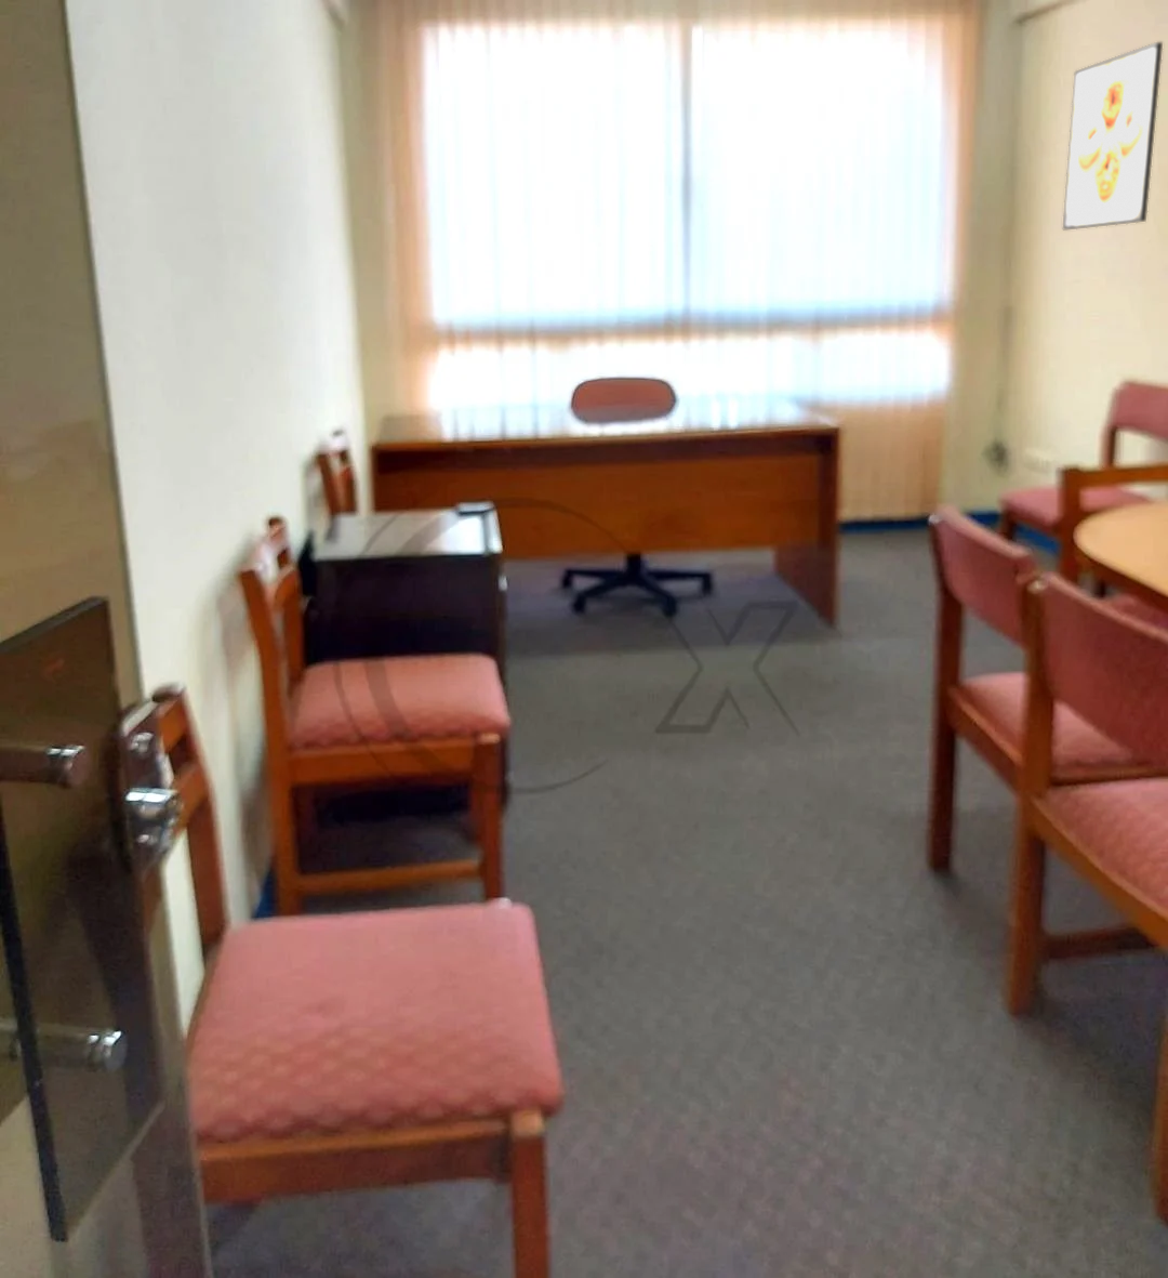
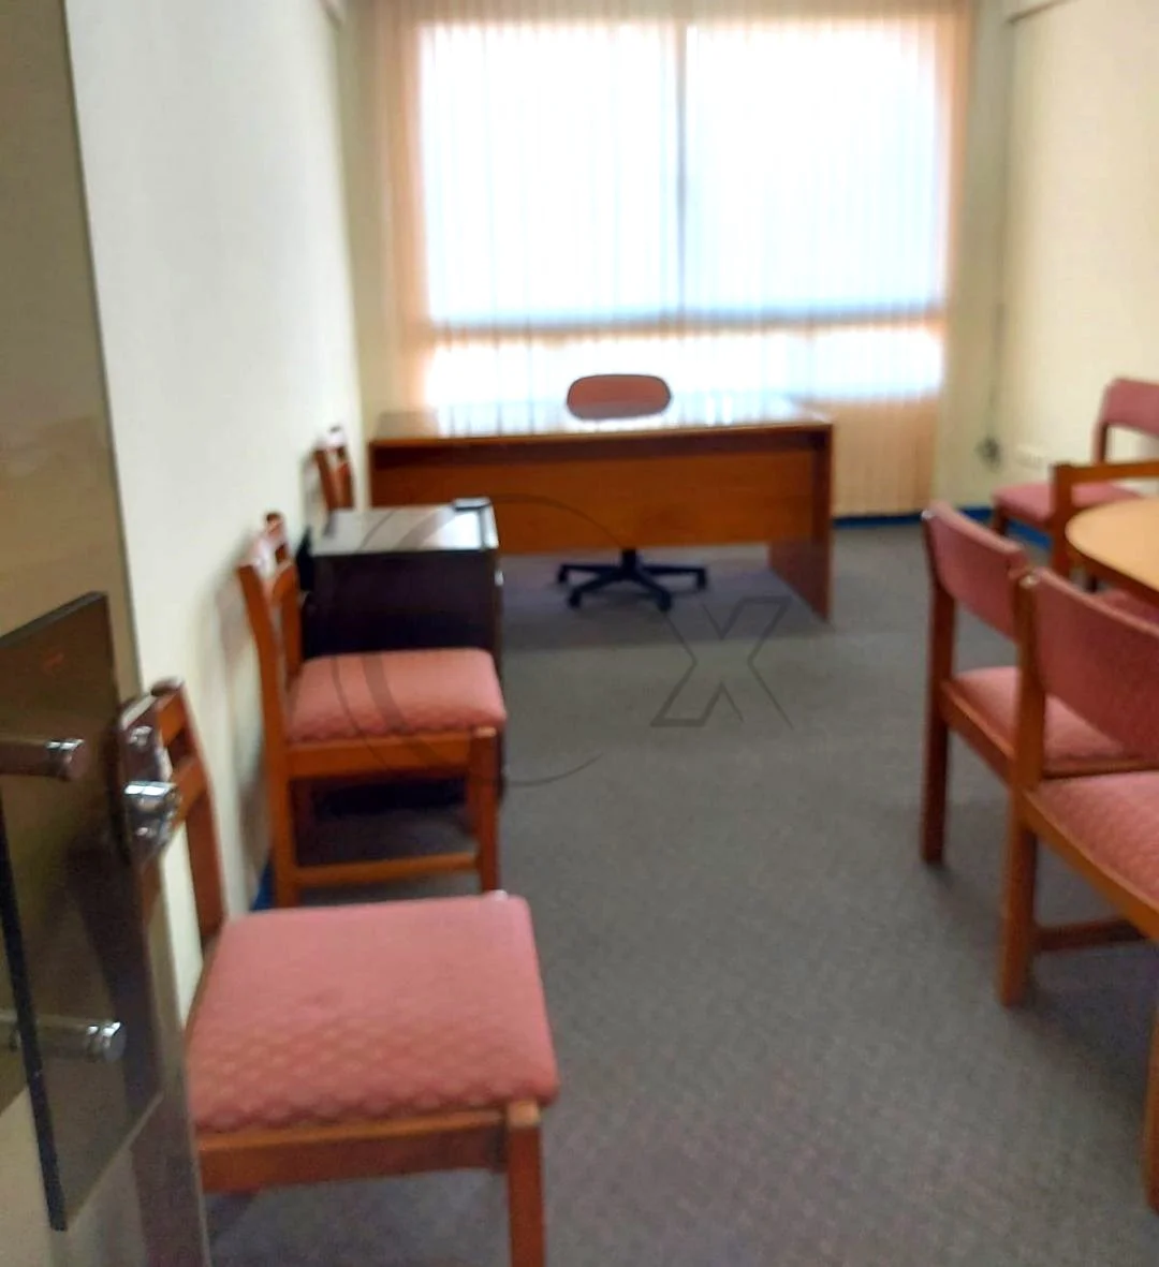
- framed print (1109, 142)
